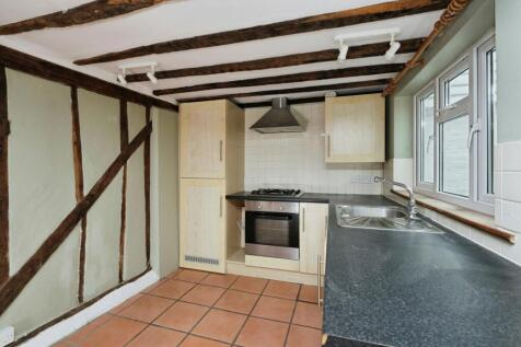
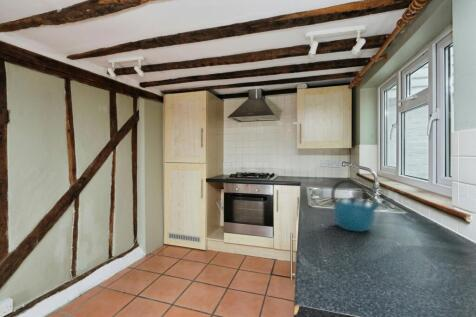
+ kettle (355, 204)
